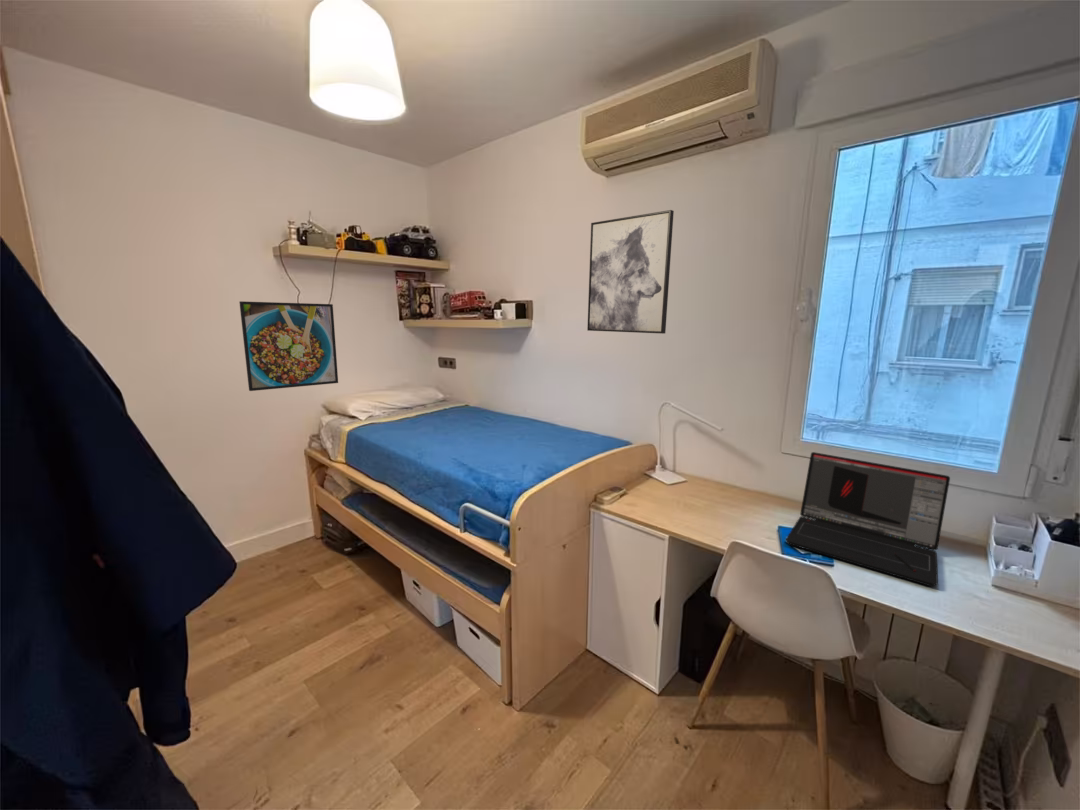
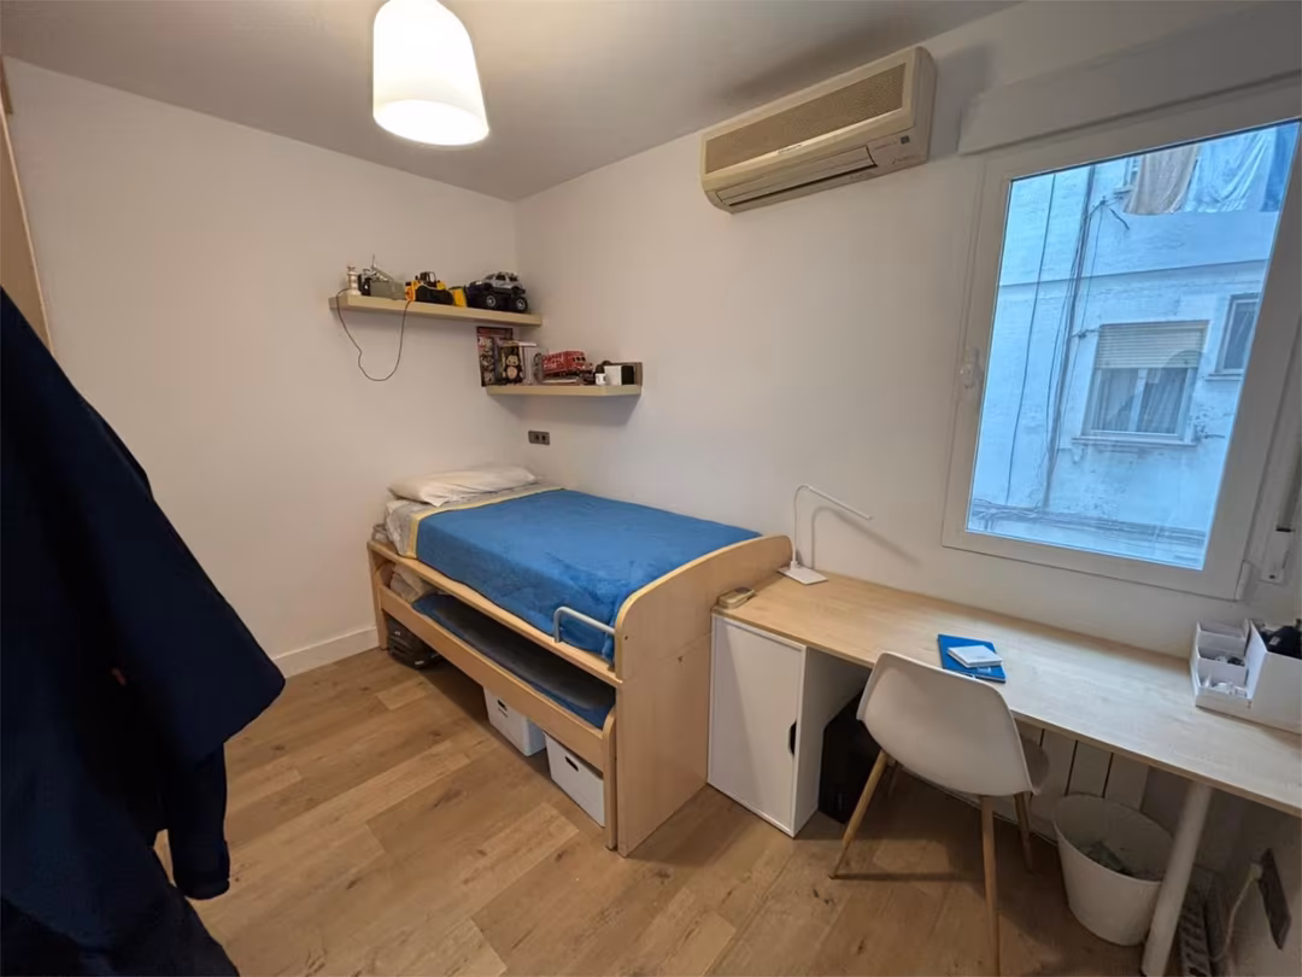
- wall art (626, 275)
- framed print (292, 345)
- laptop (865, 510)
